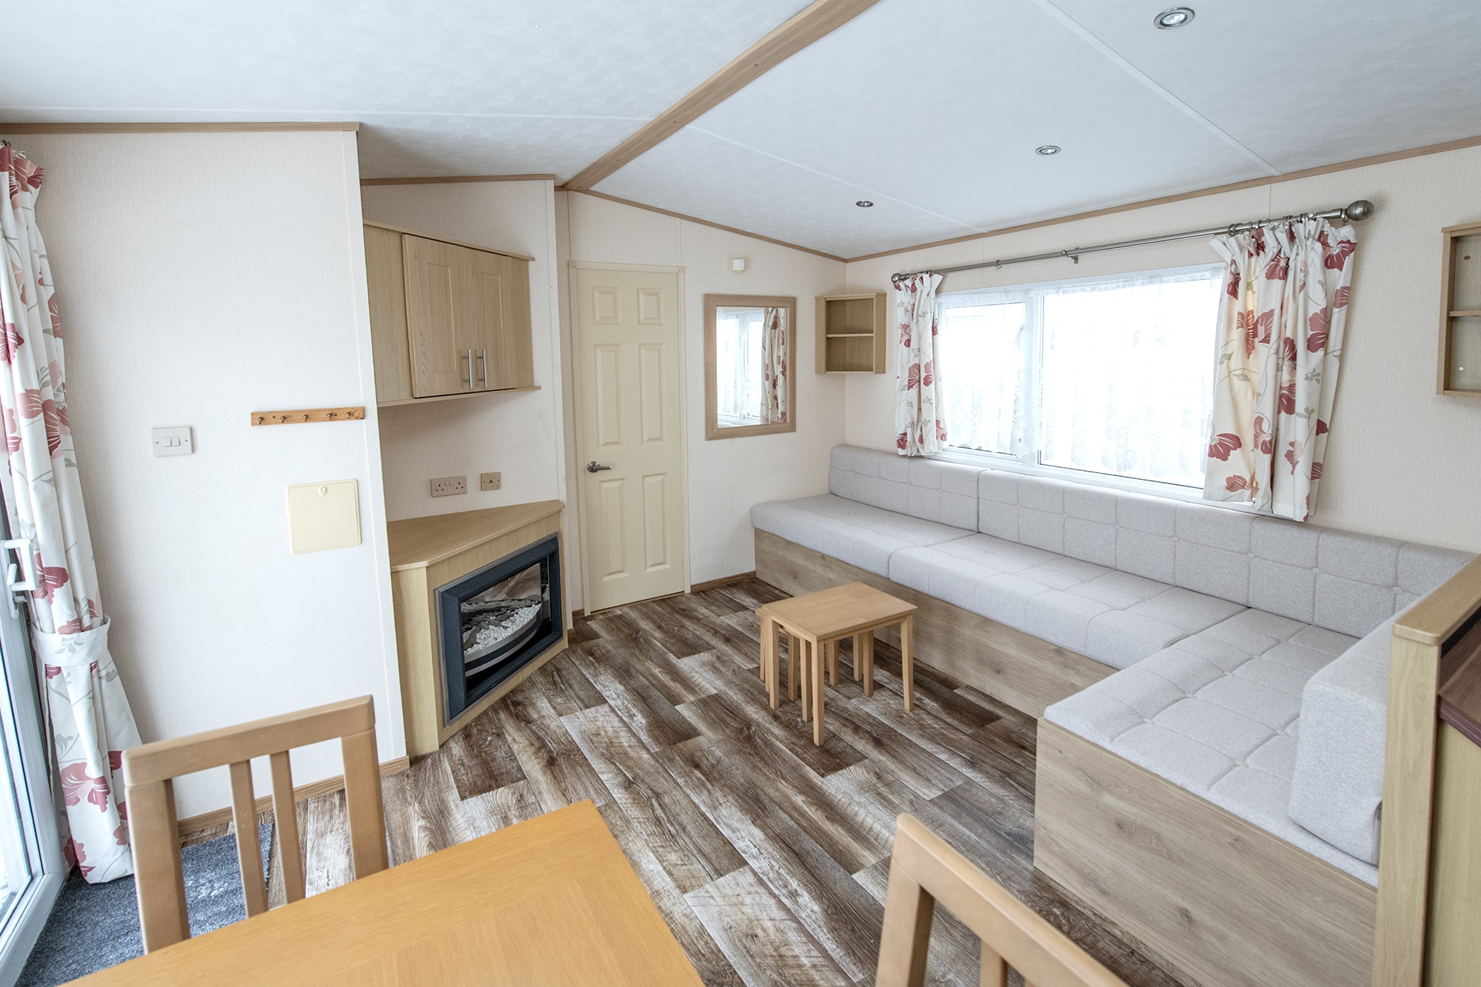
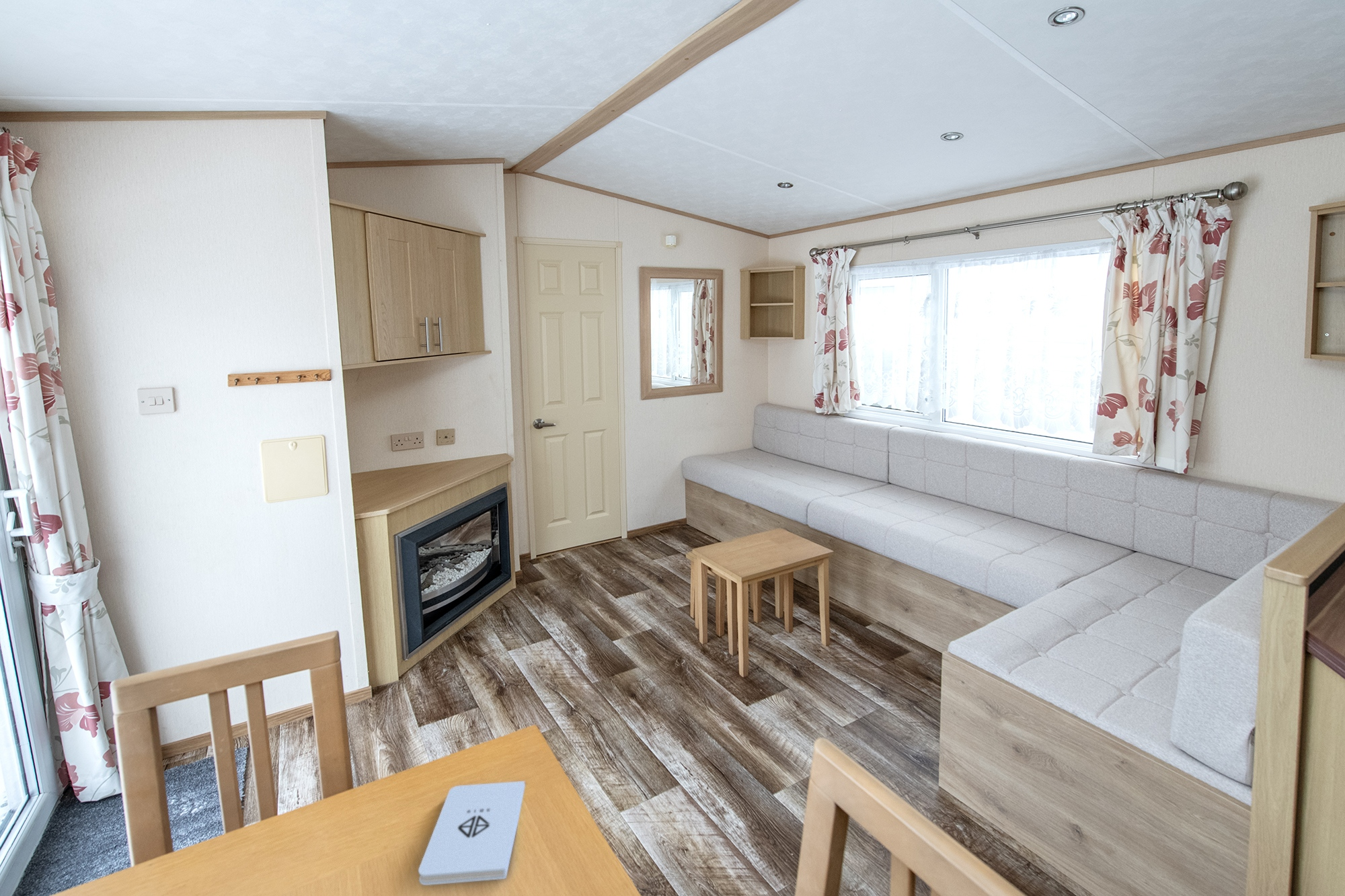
+ notepad (475, 828)
